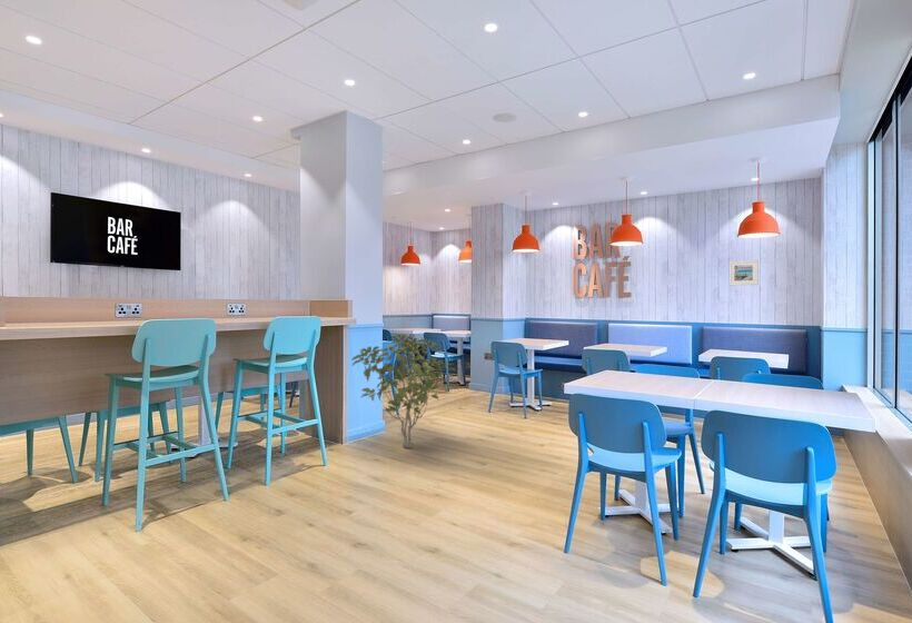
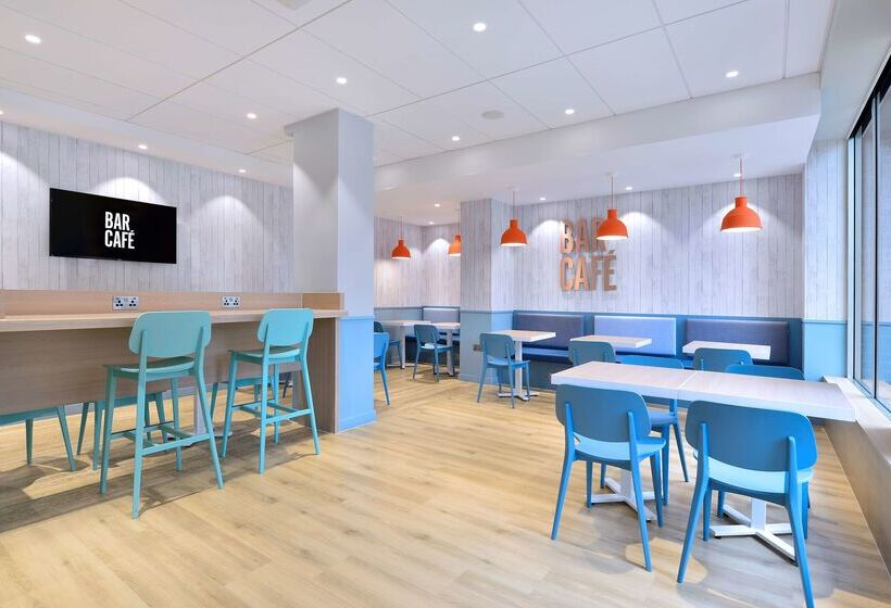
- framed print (743, 273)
- shrub (405, 390)
